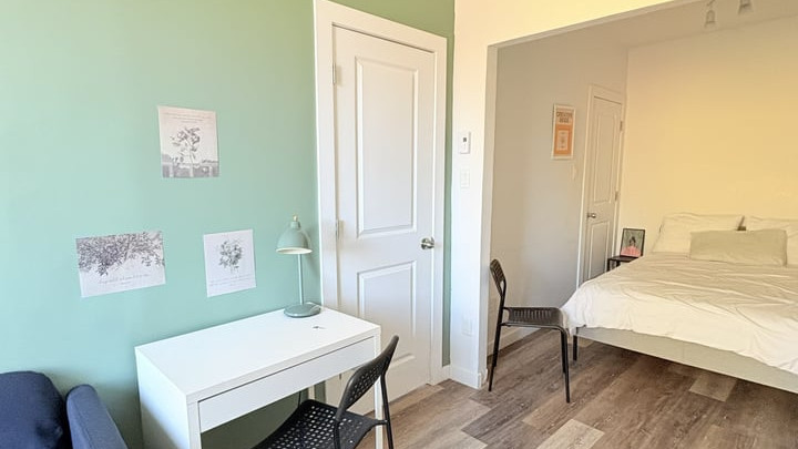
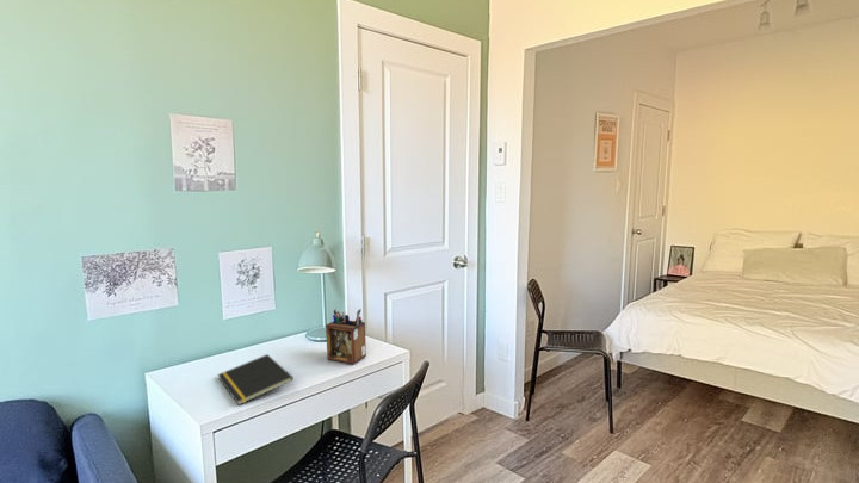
+ notepad (254, 377)
+ desk organizer (346, 334)
